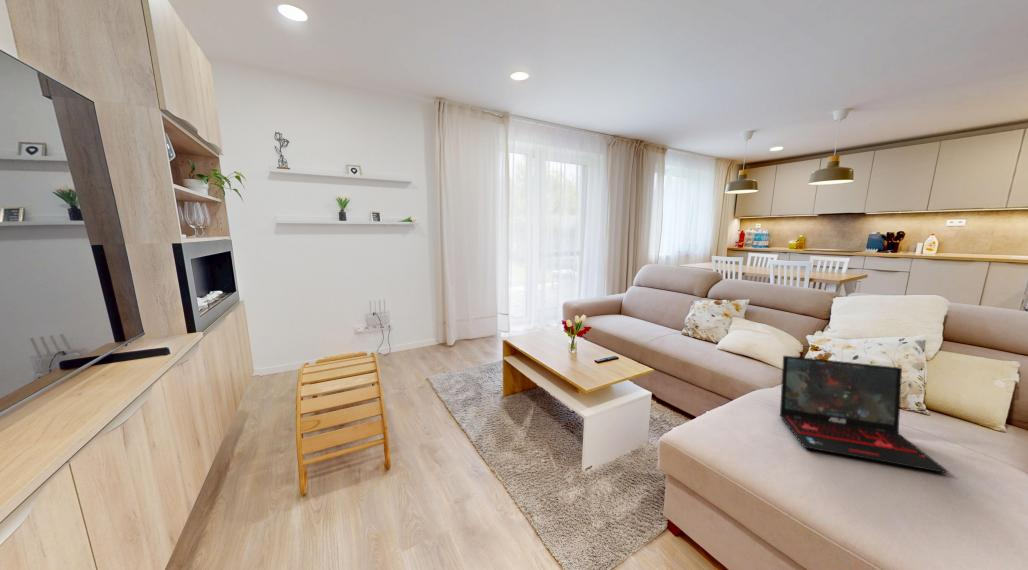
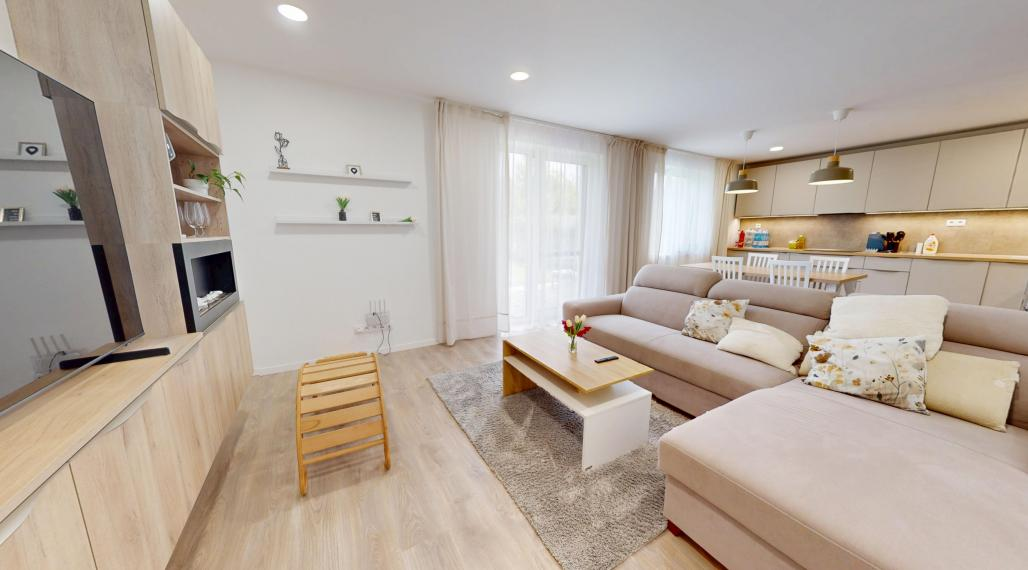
- laptop (854, 407)
